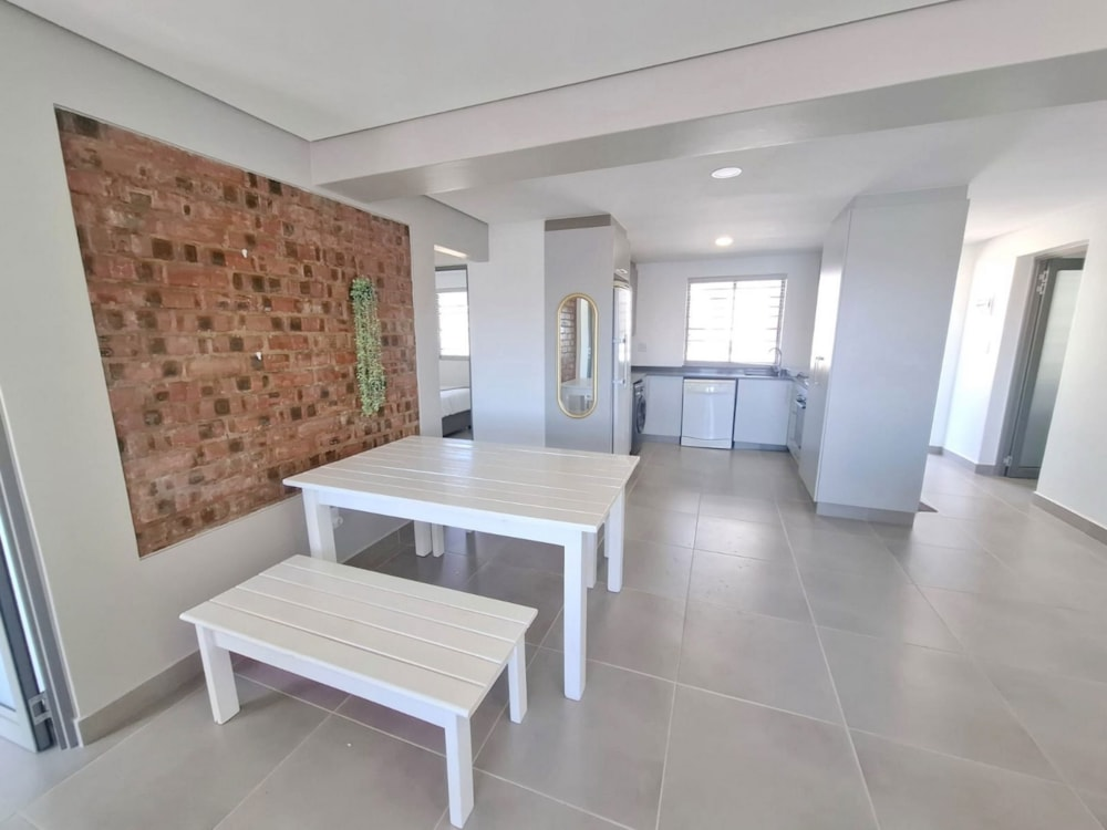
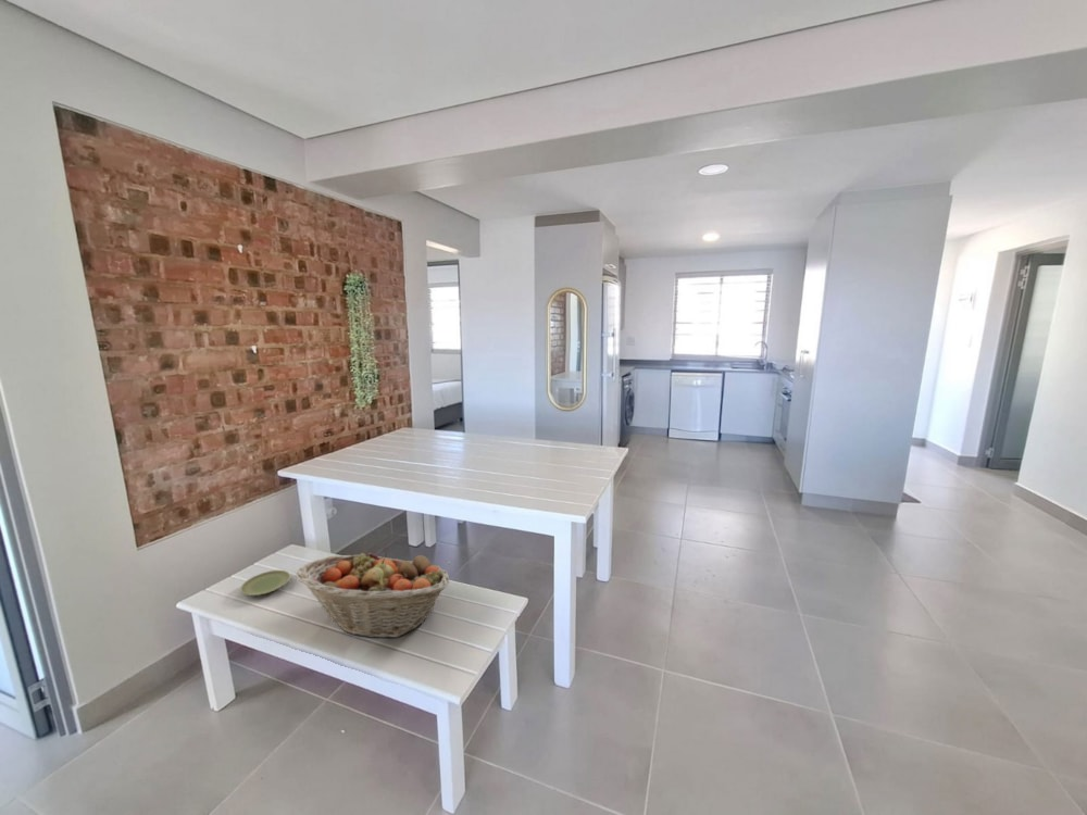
+ plate (266, 584)
+ fruit basket (376, 584)
